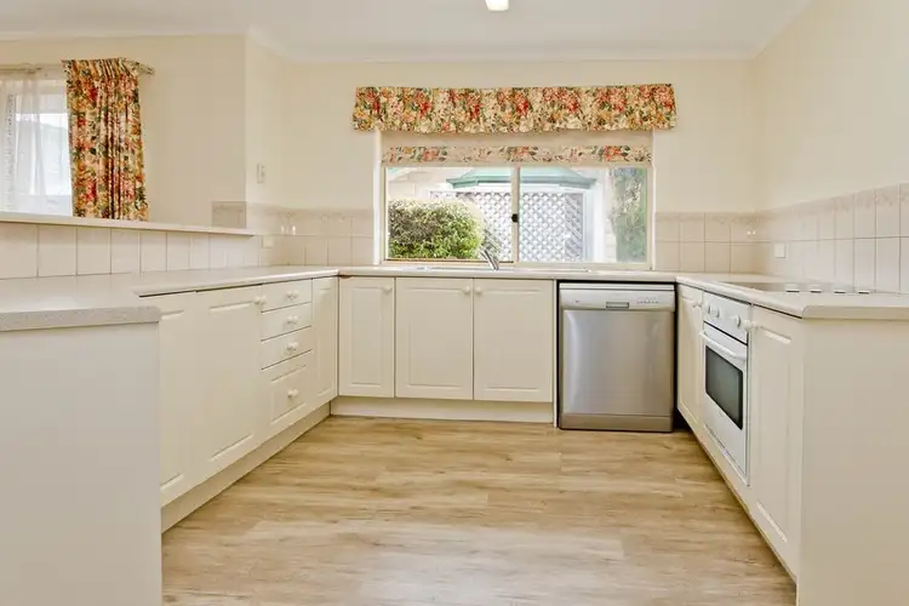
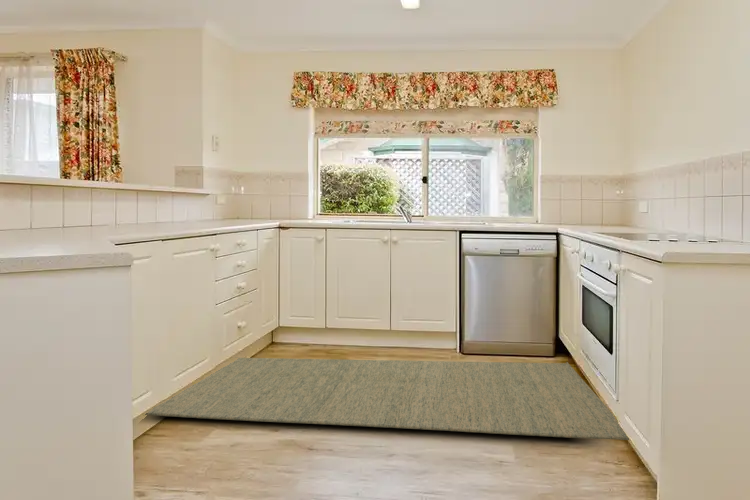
+ rug (377, 379)
